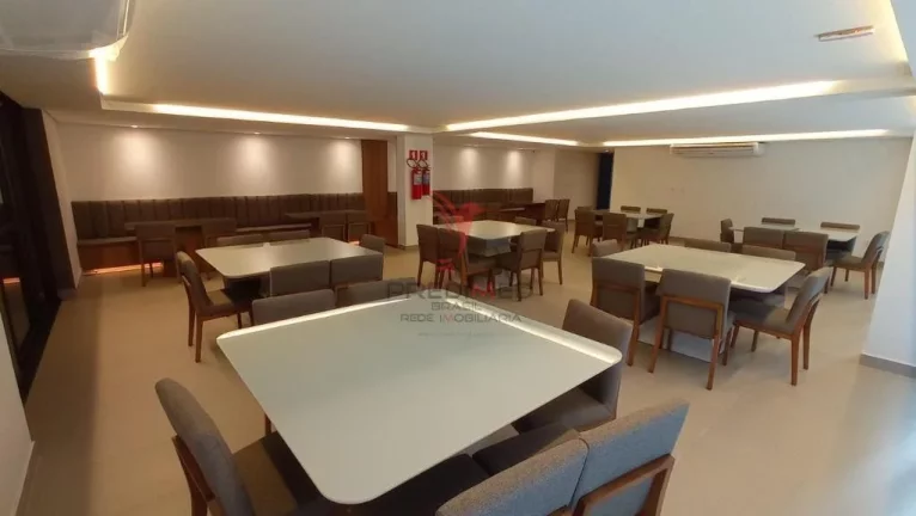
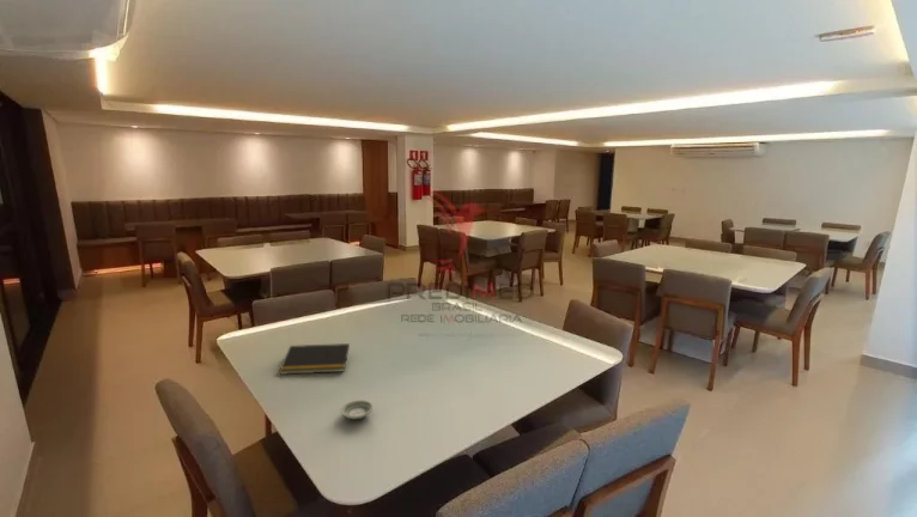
+ notepad (316, 358)
+ saucer (357, 410)
